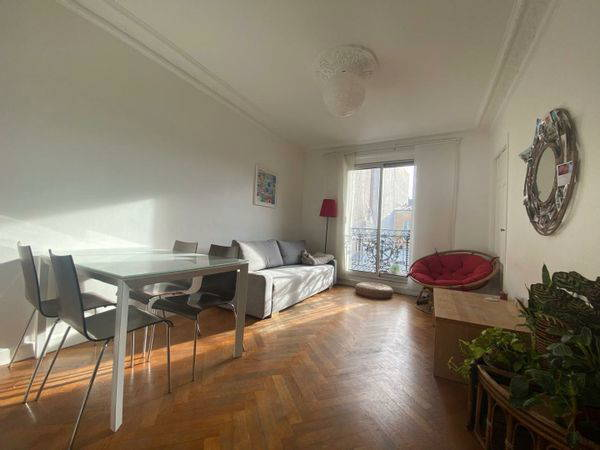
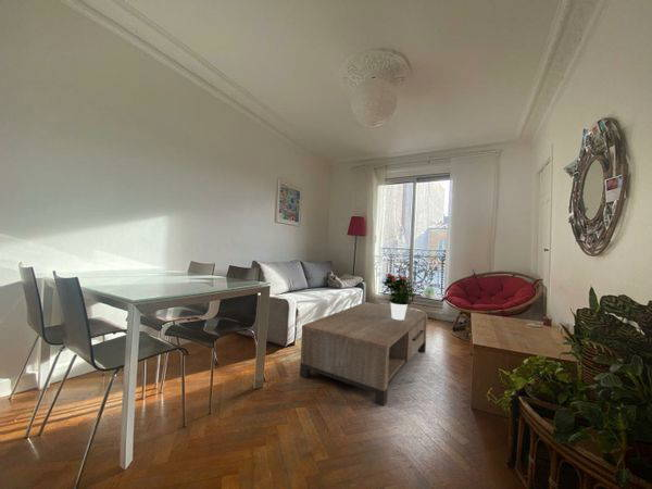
+ coffee table (372, 339)
+ potted flower (398, 296)
